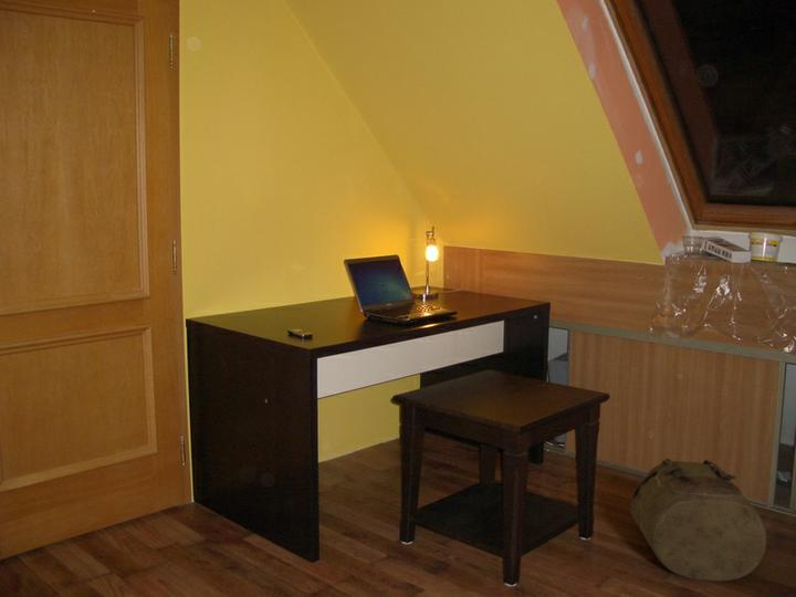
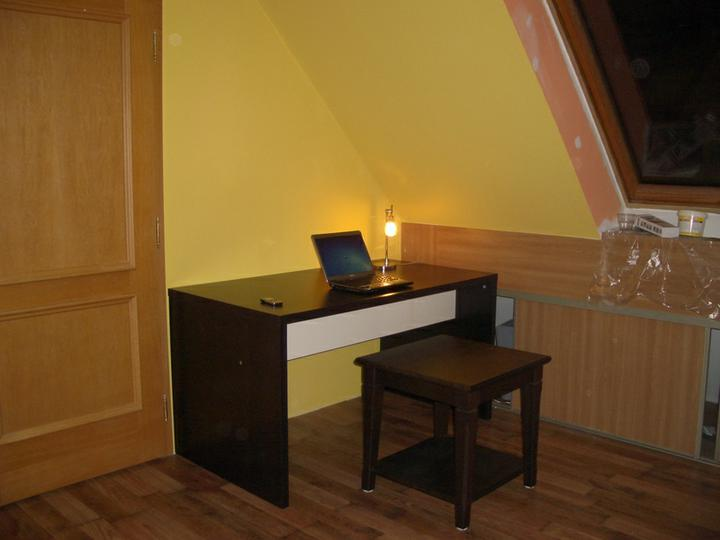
- backpack (695, 506)
